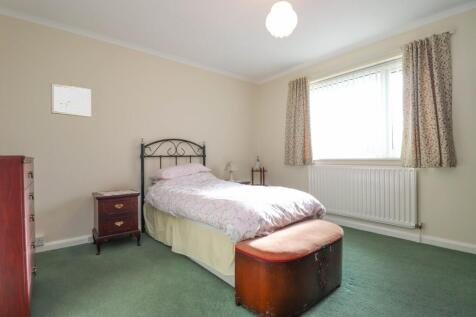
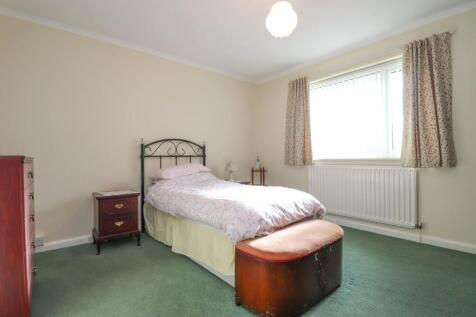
- wall art (71, 100)
